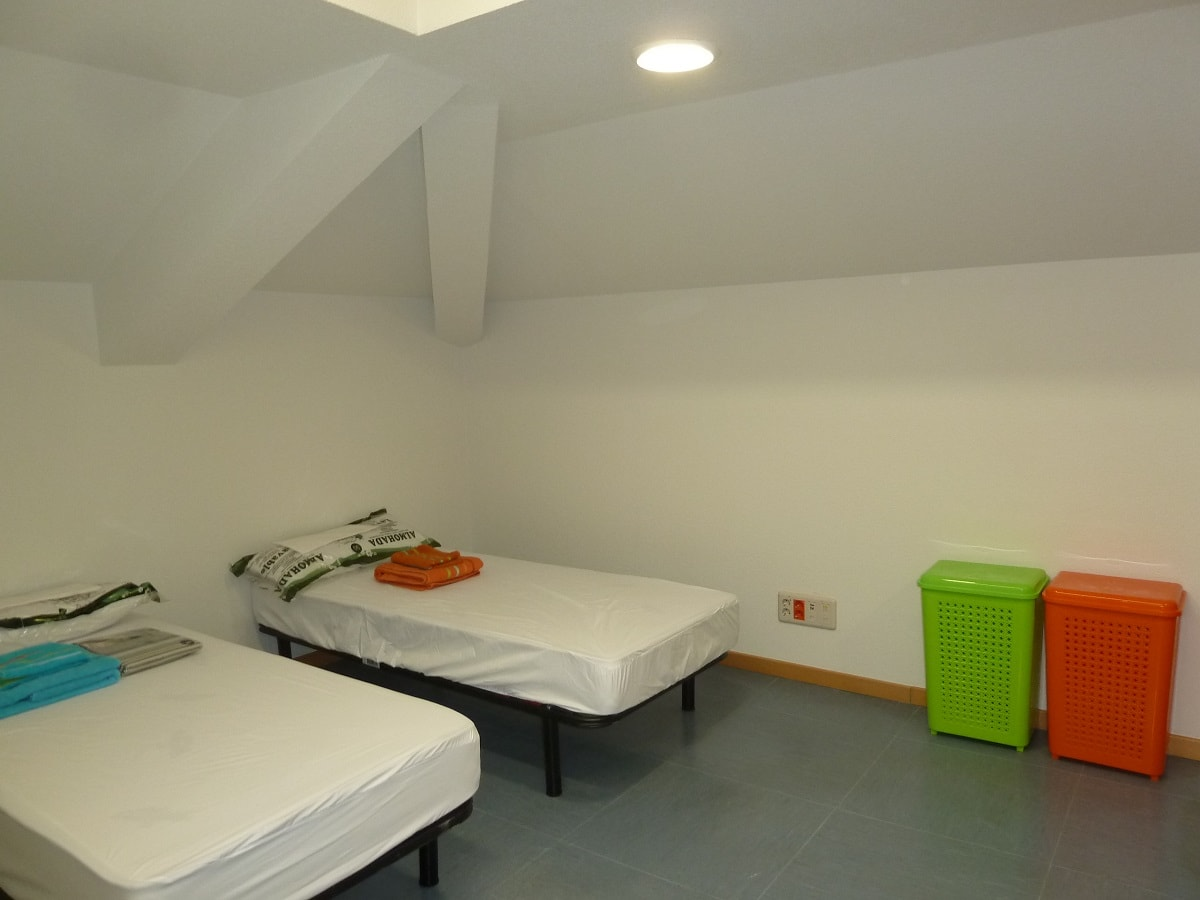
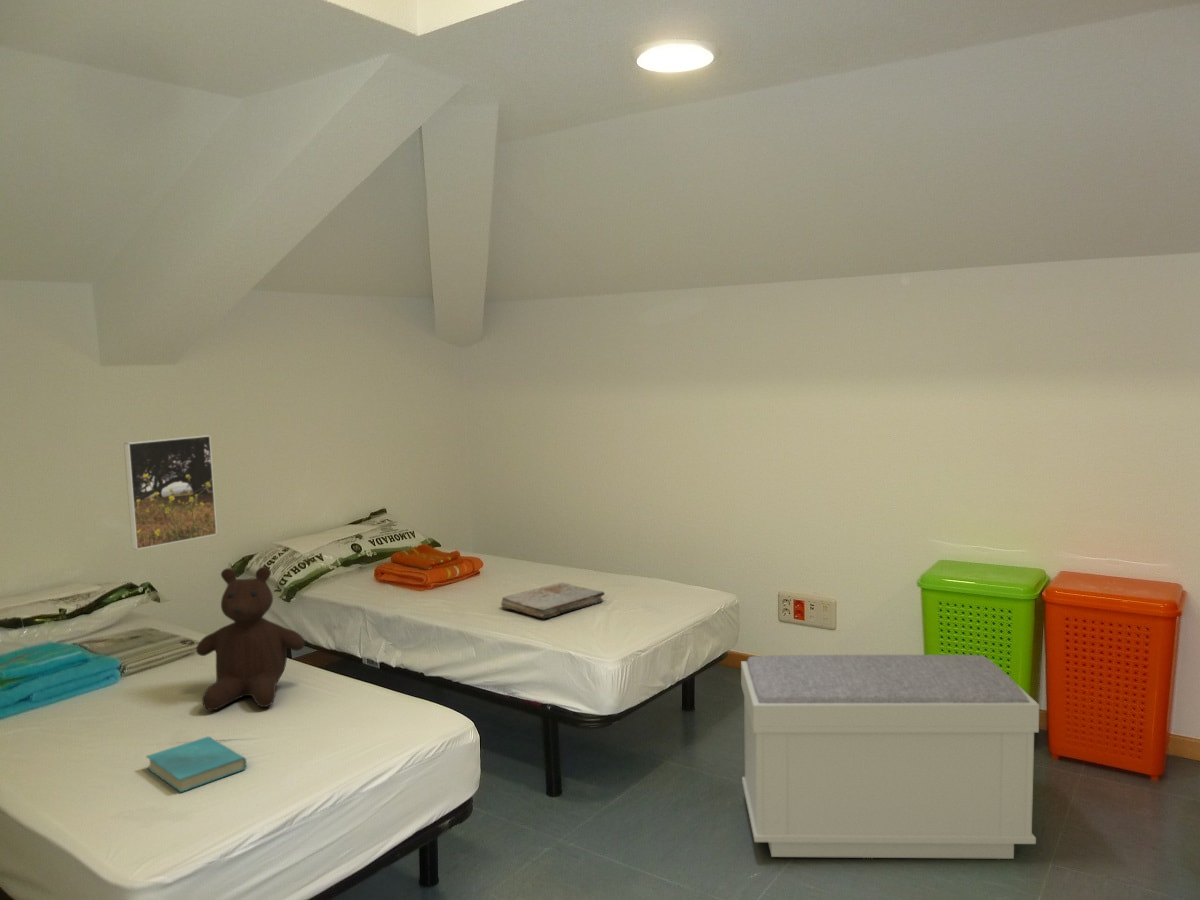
+ book (553, 599)
+ teddy bear (244, 635)
+ bench (878, 749)
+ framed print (172, 490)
+ book (196, 762)
